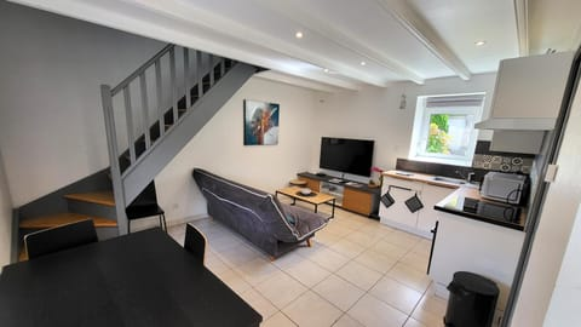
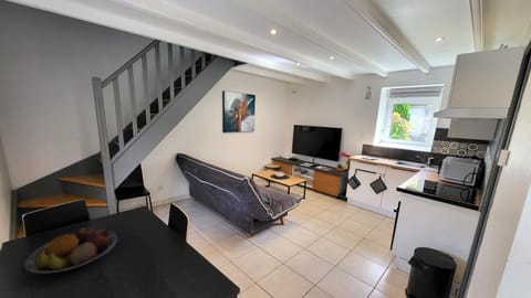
+ fruit bowl (75, 245)
